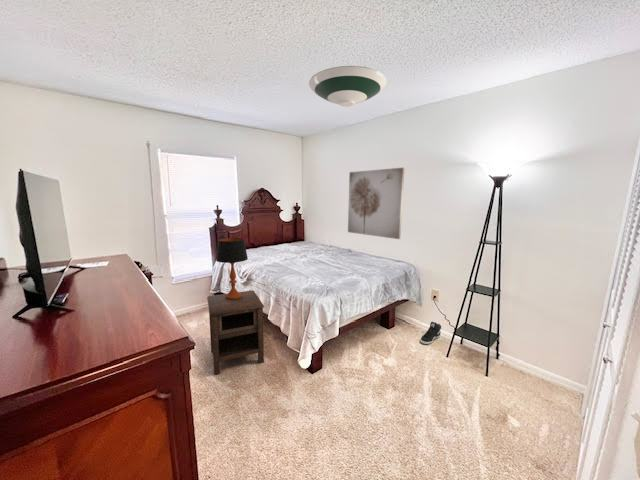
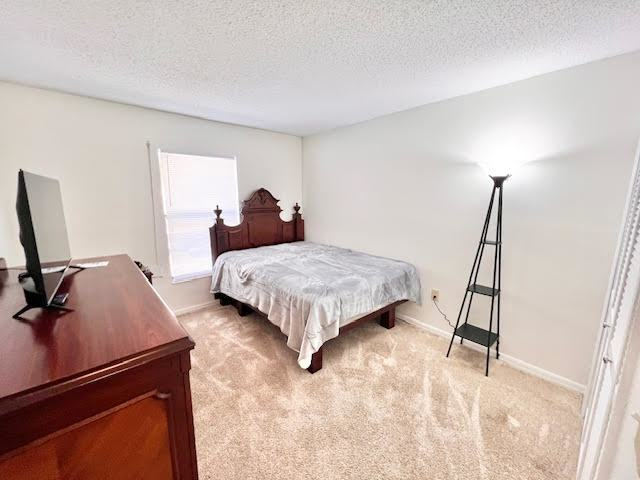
- table lamp (232, 268)
- sneaker (430, 331)
- wall art (373, 203)
- nightstand (235, 328)
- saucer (347, 94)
